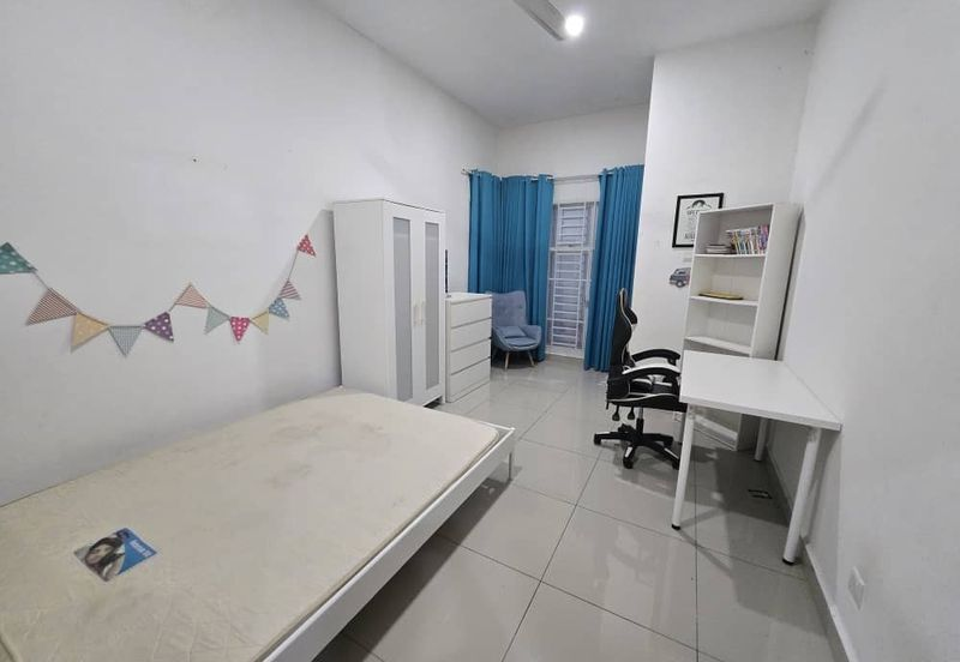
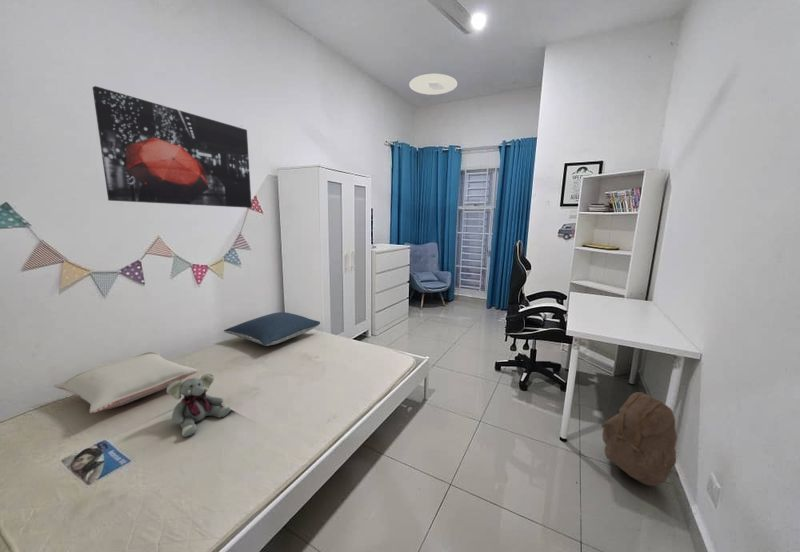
+ pillow (129, 378)
+ backpack (636, 436)
+ ceiling light (433, 82)
+ pillow (274, 327)
+ plush elephant (195, 397)
+ wall art (188, 159)
